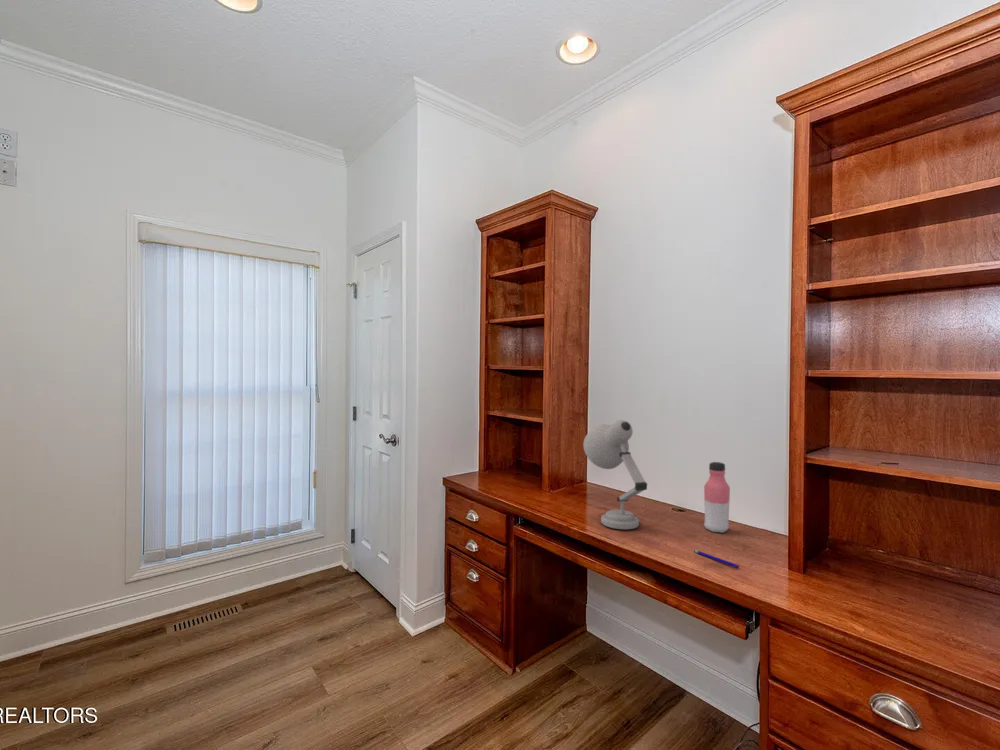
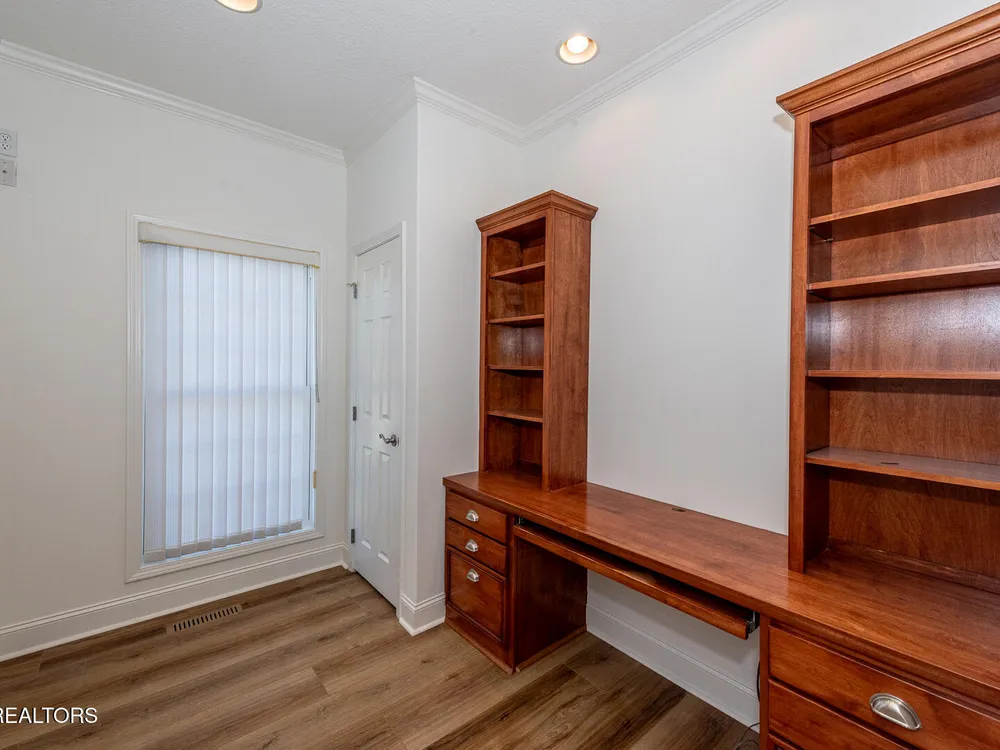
- desk lamp (615, 467)
- pen (715, 558)
- water bottle (716, 496)
